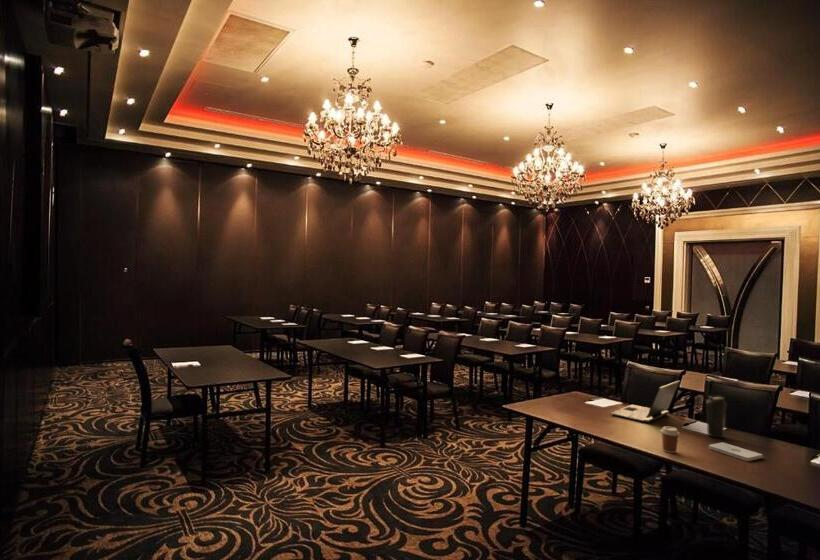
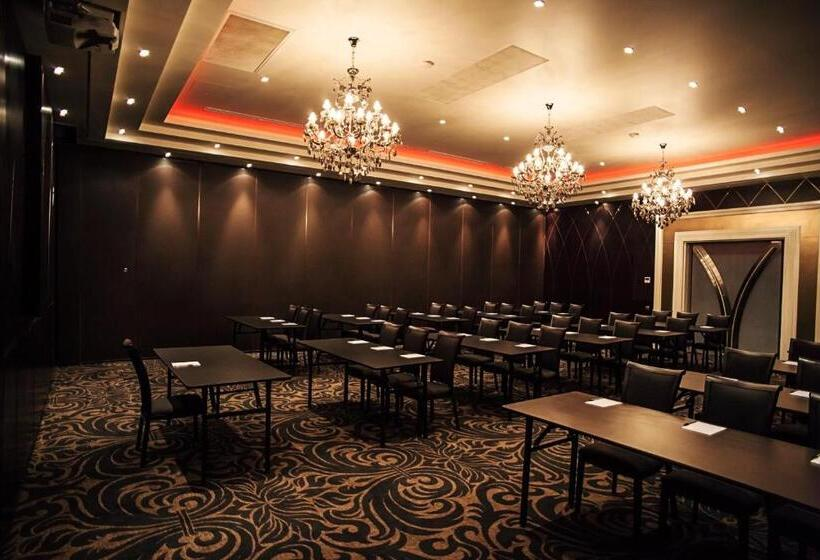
- laptop (641, 406)
- coffee cup (669, 439)
- notepad (734, 451)
- water bottle (716, 416)
